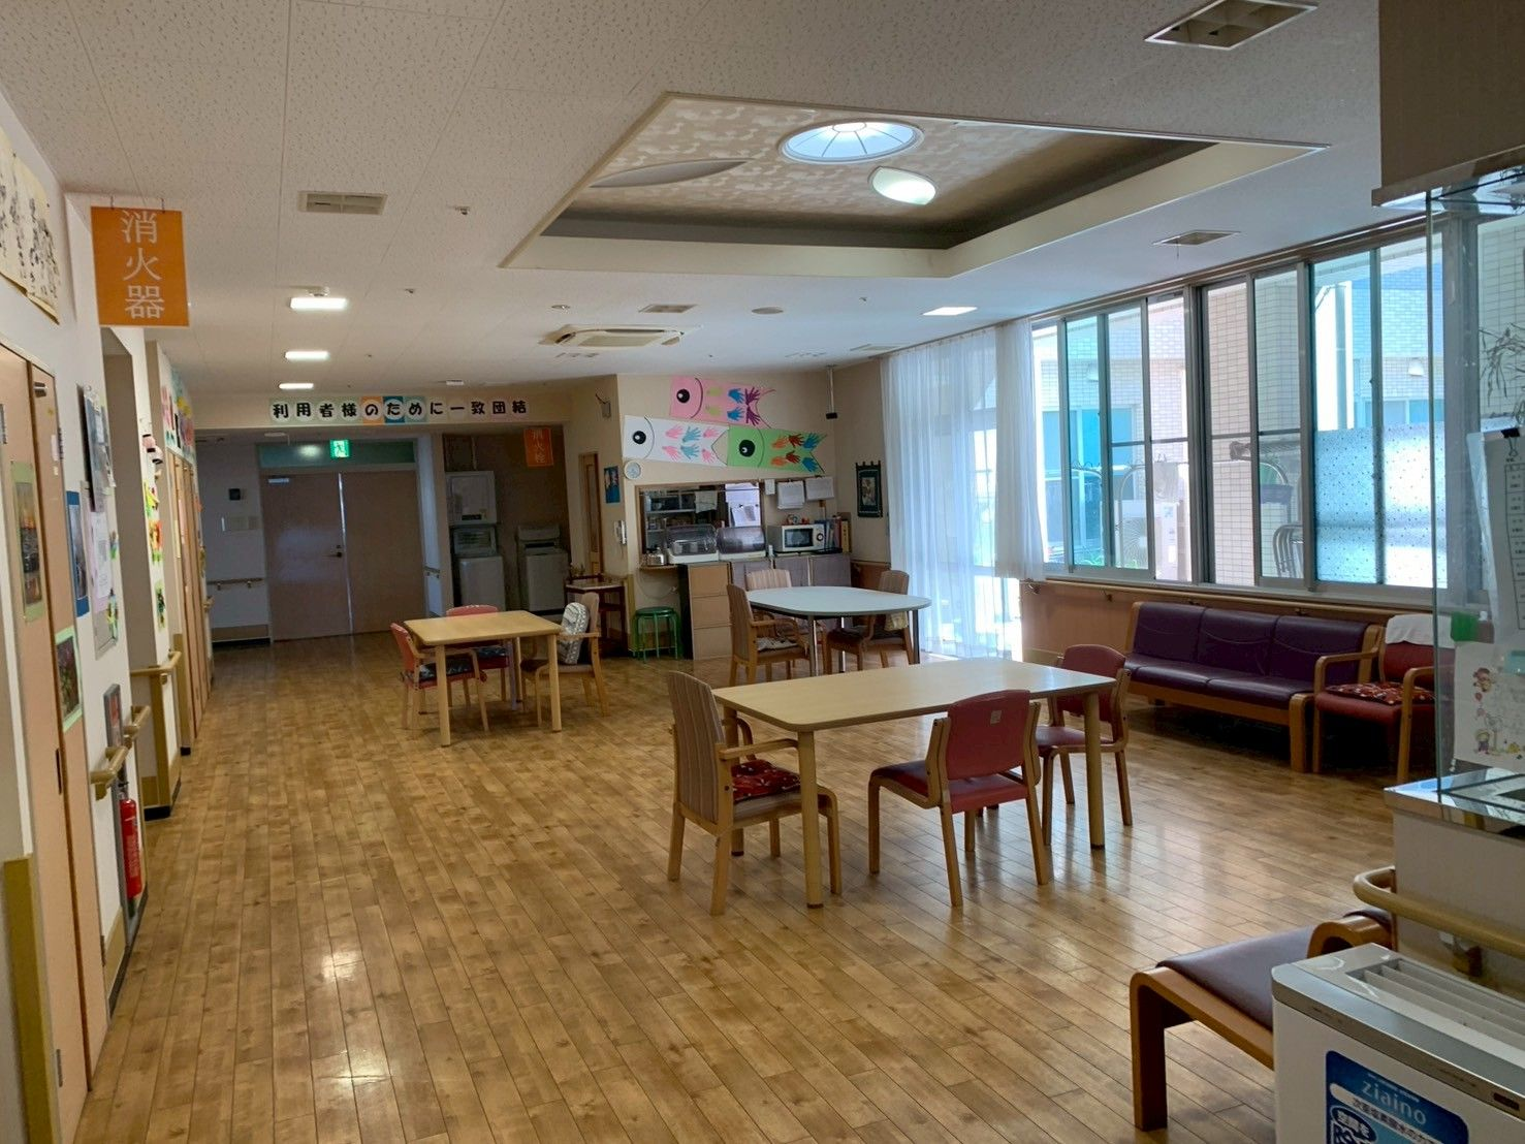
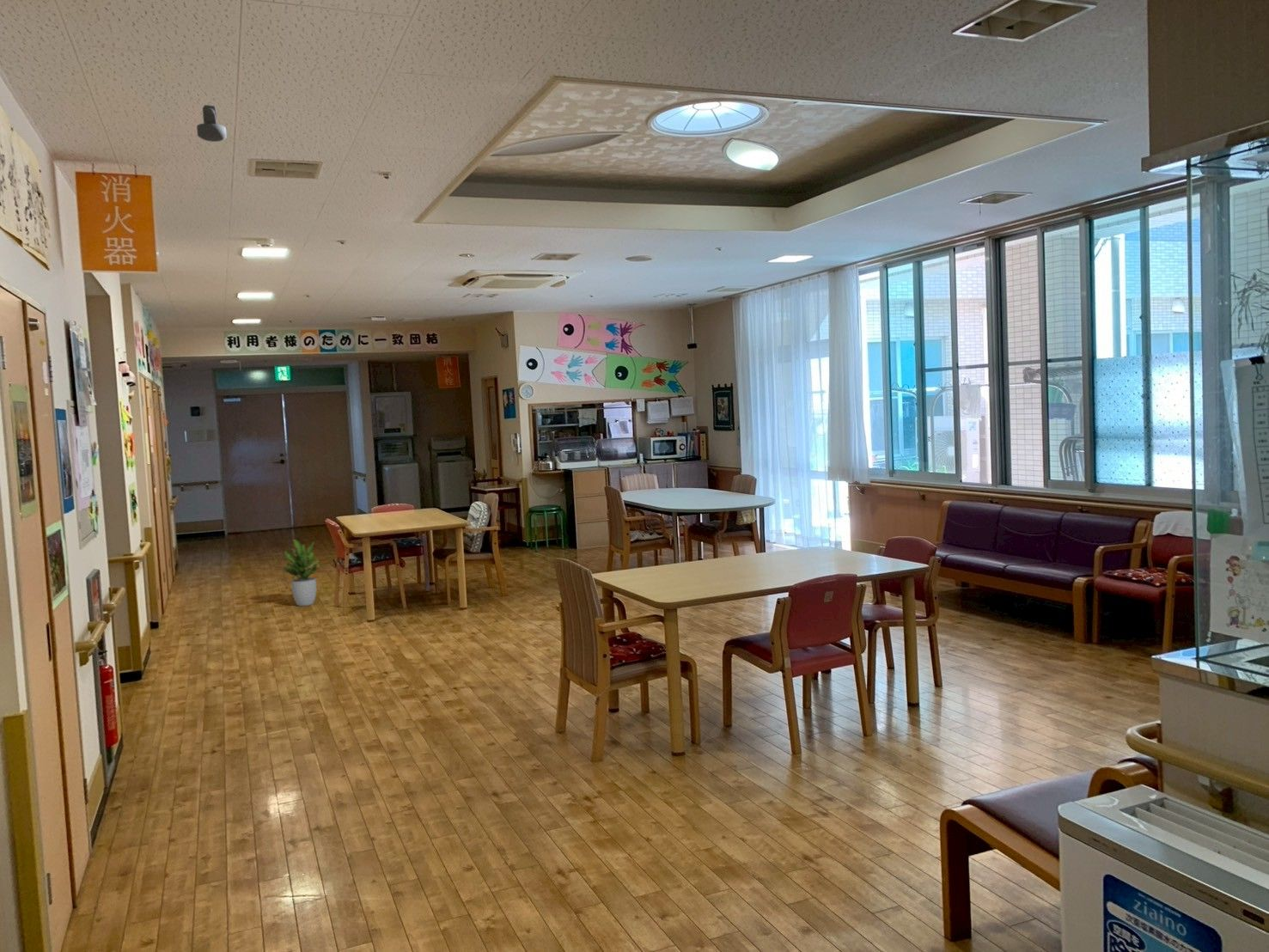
+ potted plant (304, 571)
+ security camera (210, 122)
